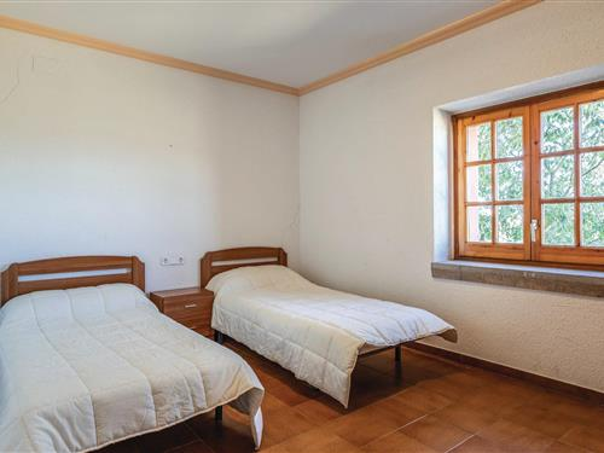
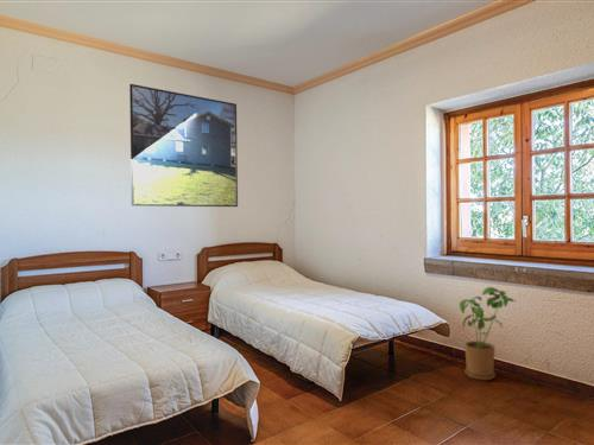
+ house plant (479, 331)
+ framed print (188, 150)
